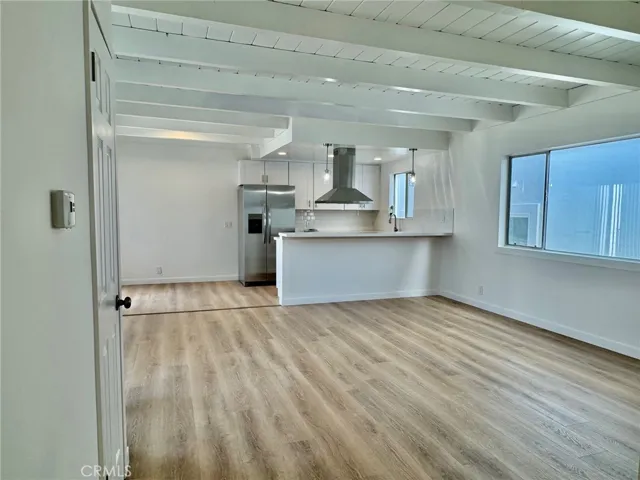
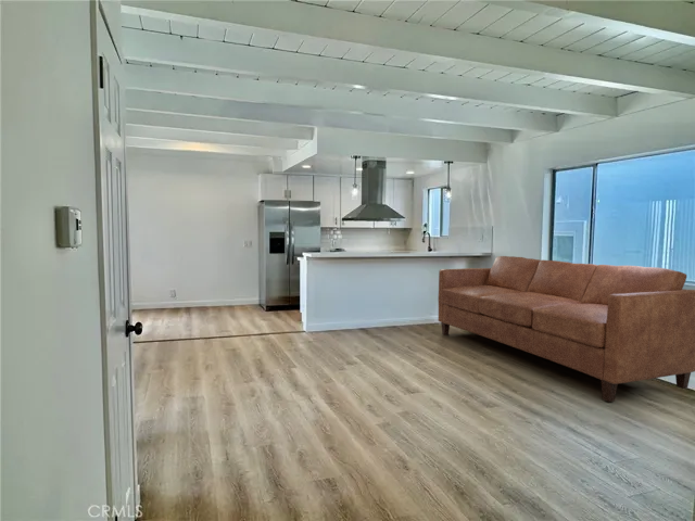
+ sofa (539, 308)
